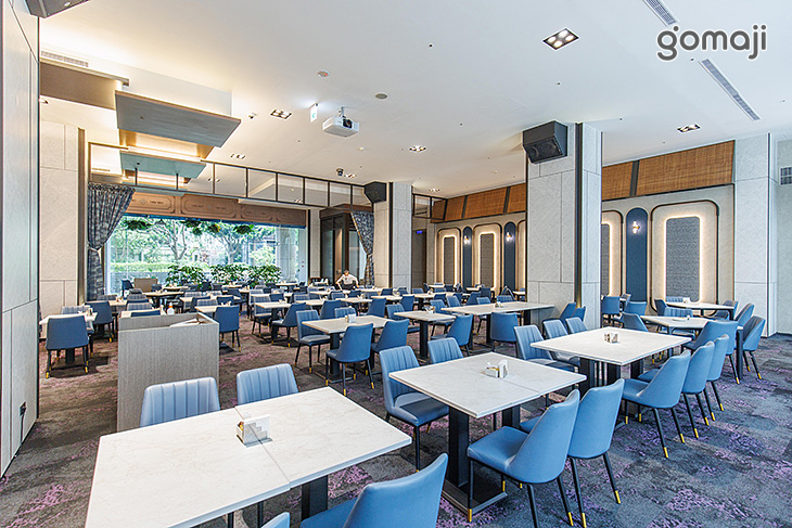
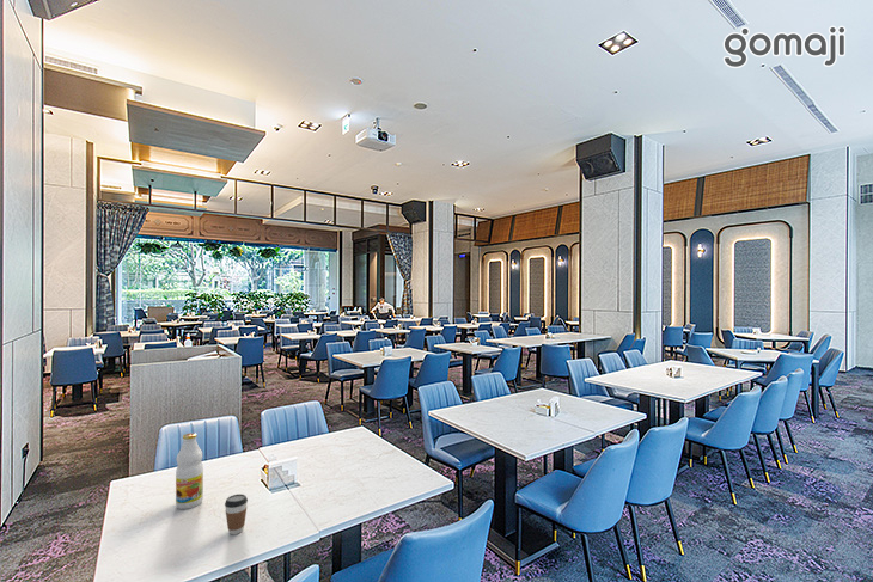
+ beverage bottle (189, 468)
+ coffee cup (236, 514)
